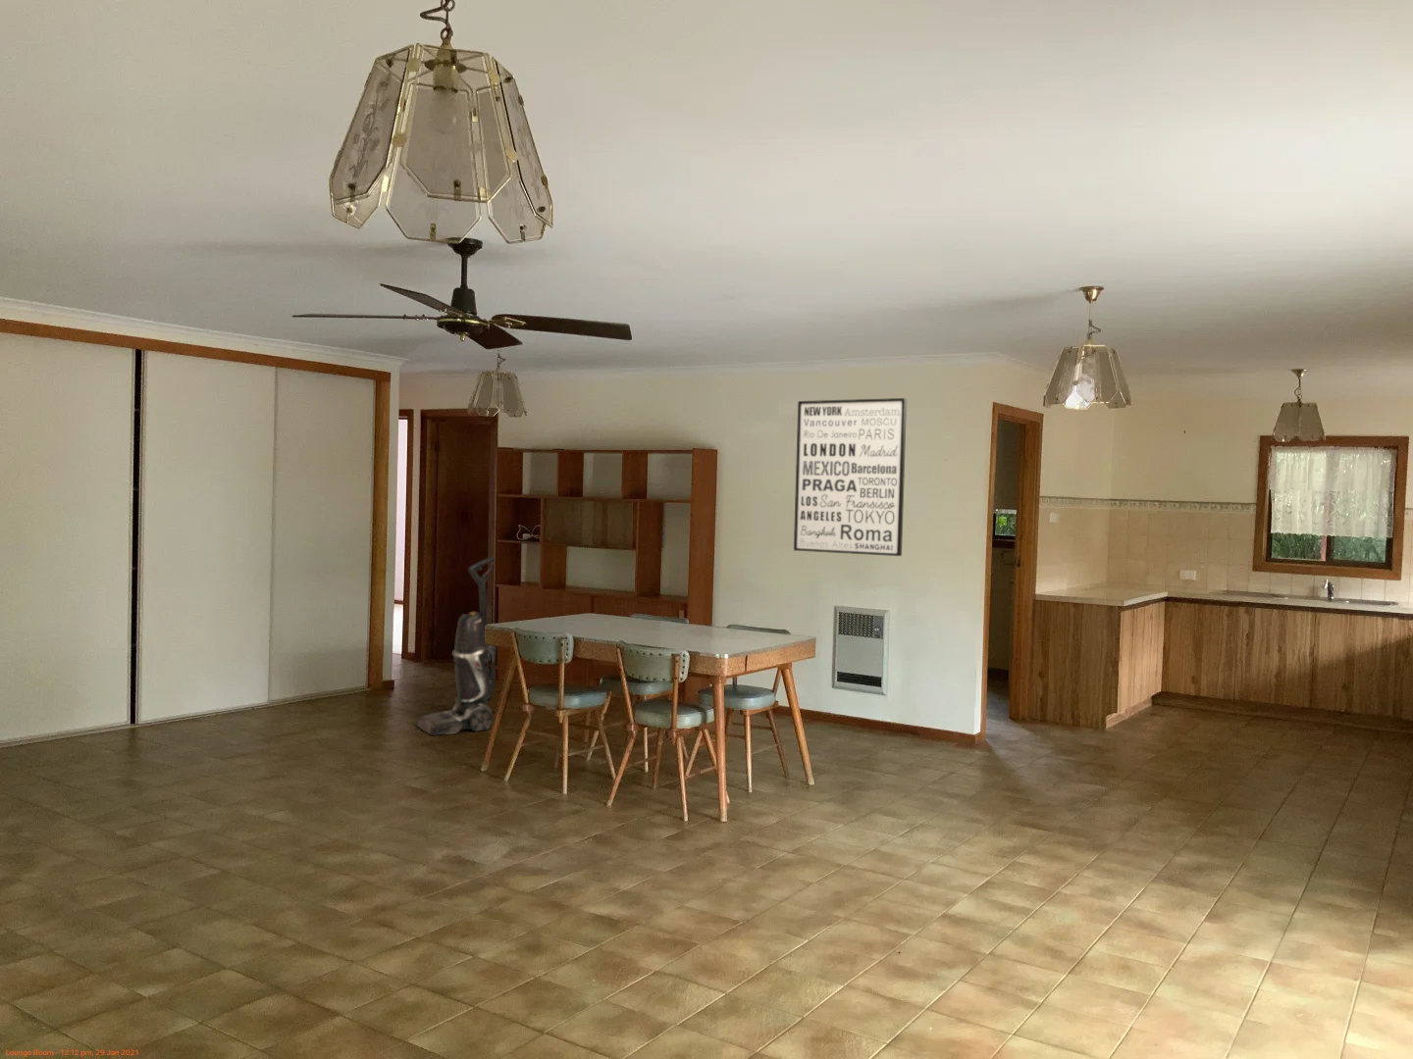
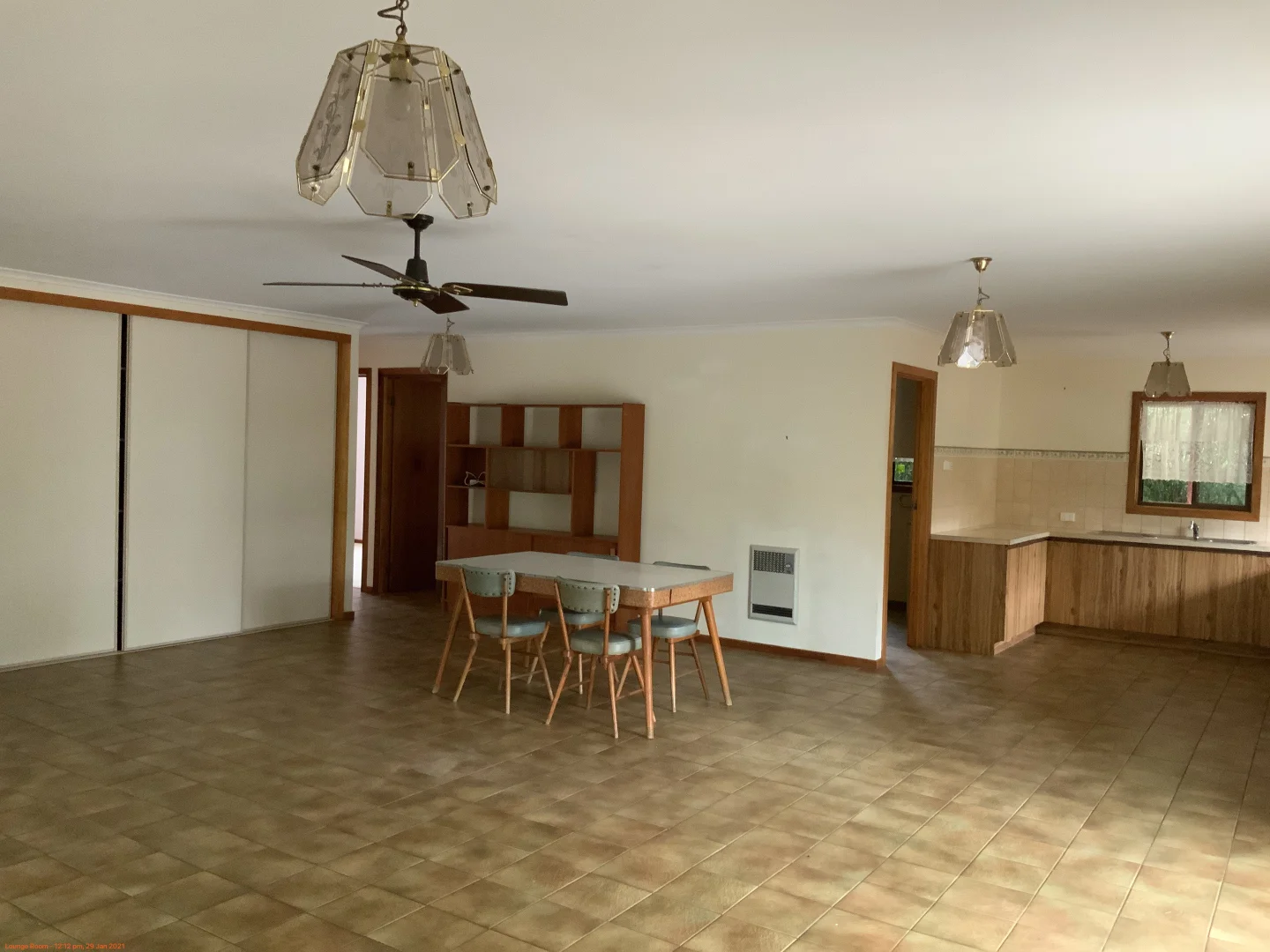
- vacuum cleaner (456, 642)
- wall art (848, 476)
